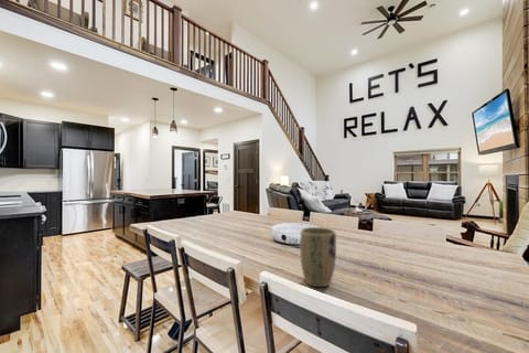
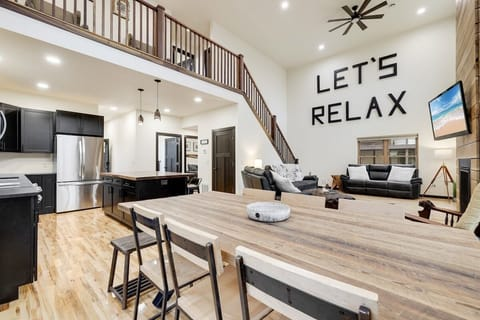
- plant pot (317, 256)
